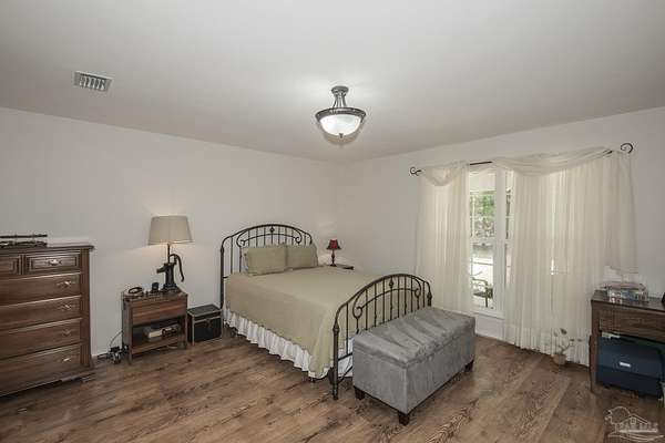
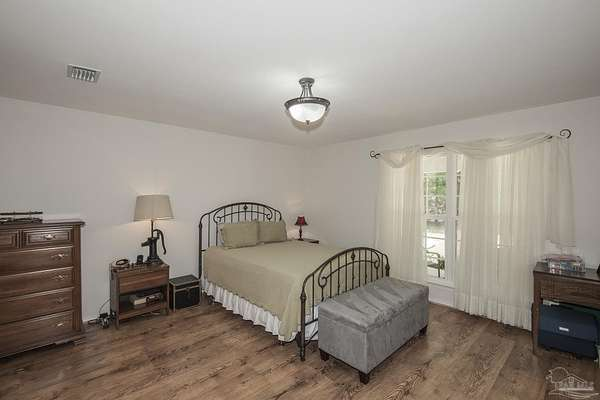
- potted plant (561, 347)
